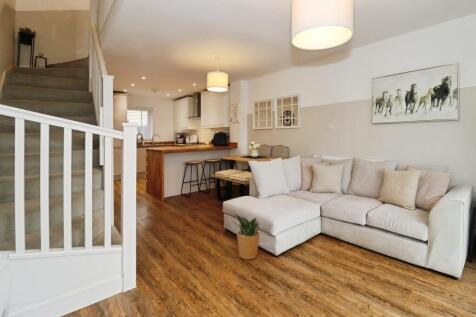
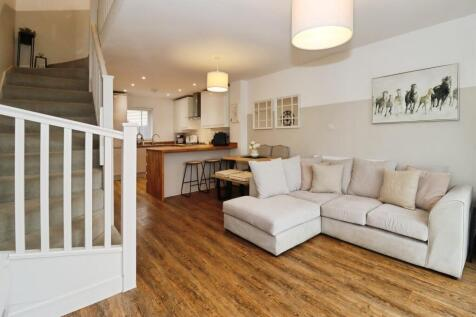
- potted plant (246, 236)
